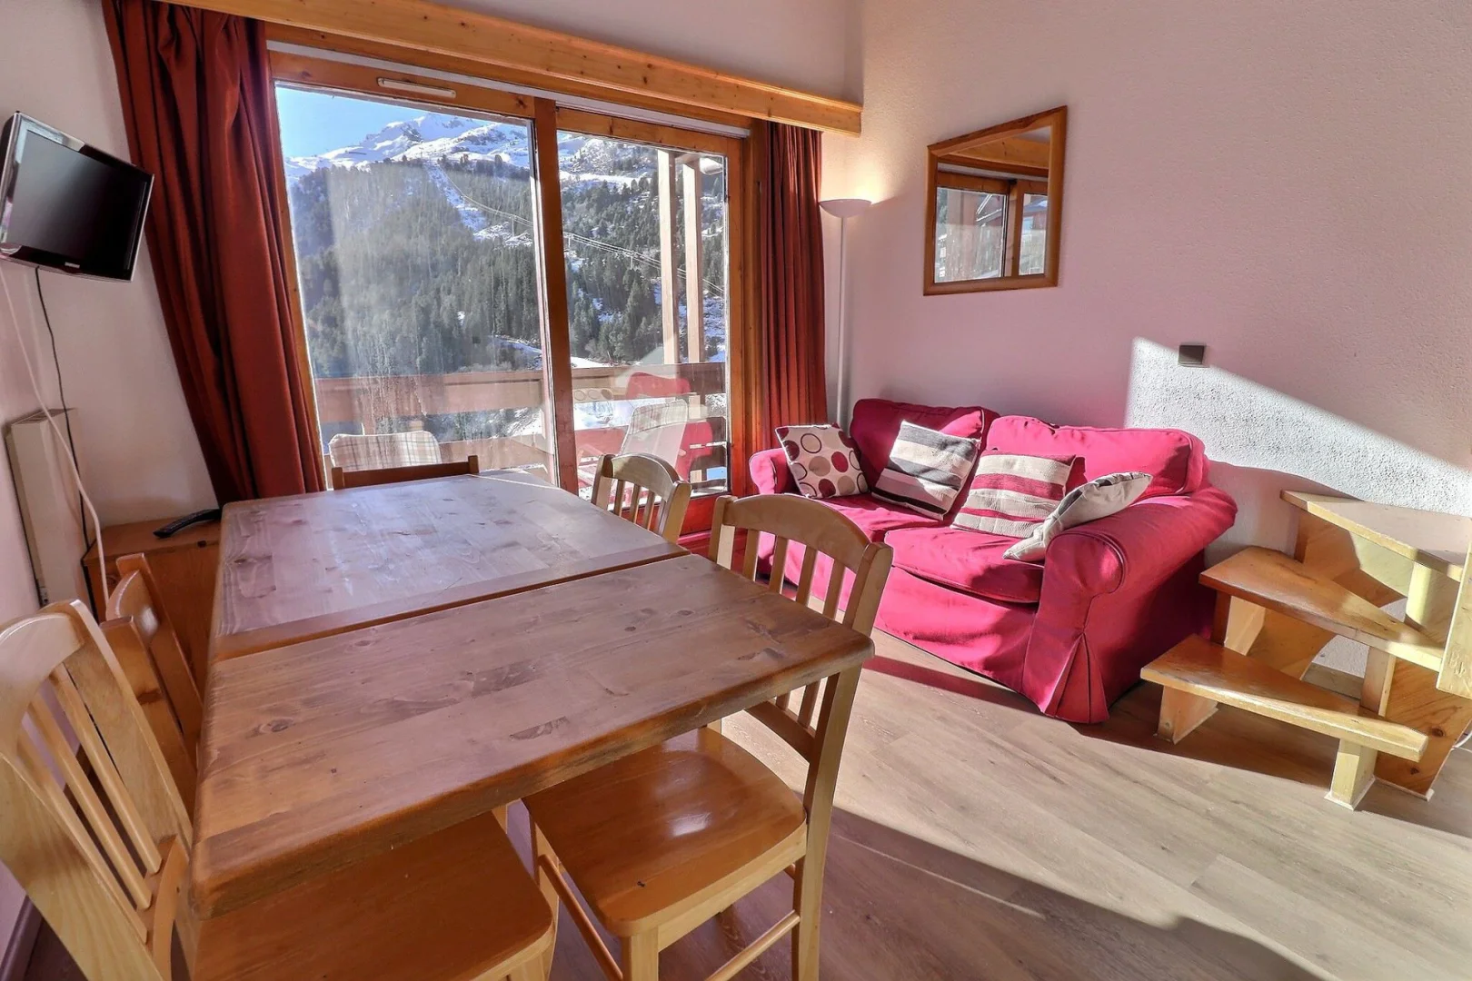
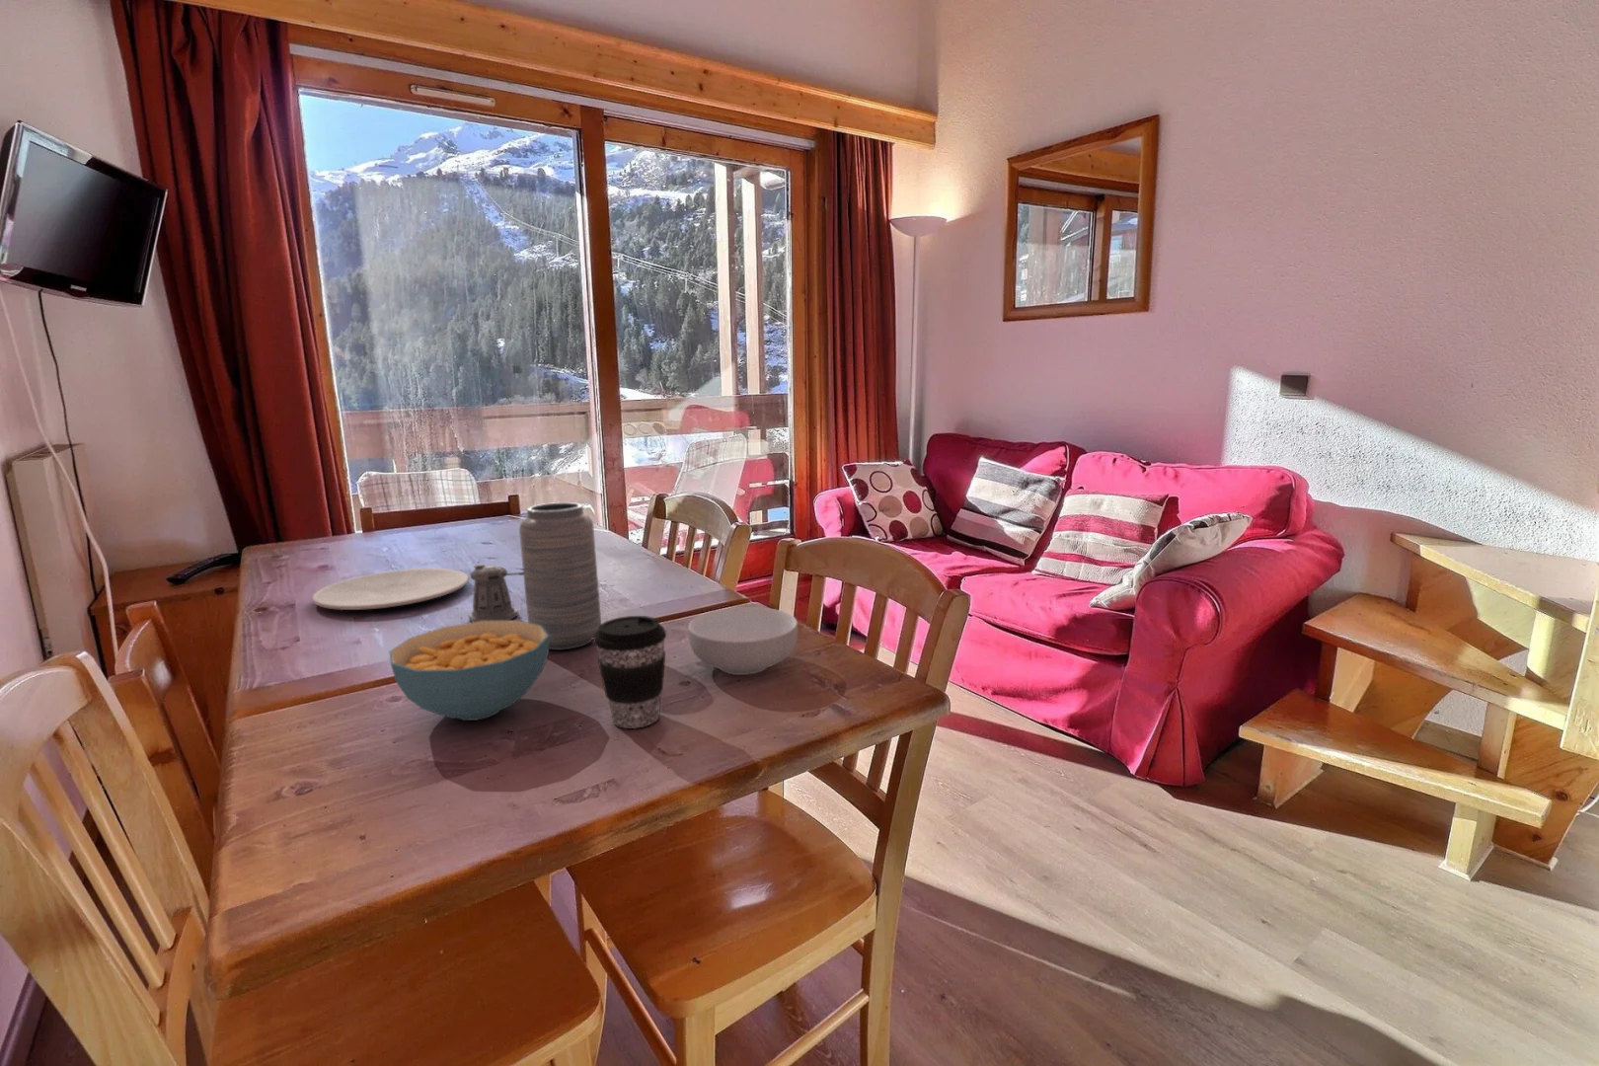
+ vase (560, 575)
+ coffee cup (633, 671)
+ plate (393, 589)
+ cereal bowl (475, 677)
+ pepper shaker (495, 590)
+ cereal bowl (744, 644)
